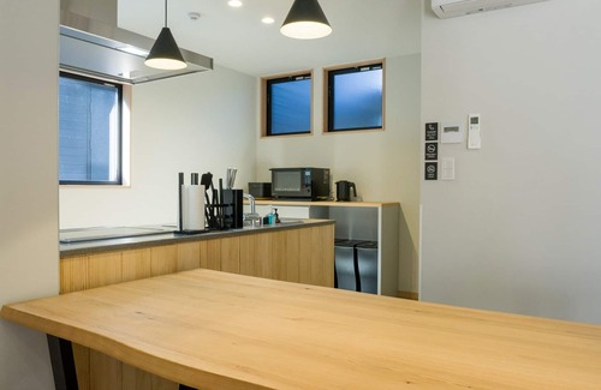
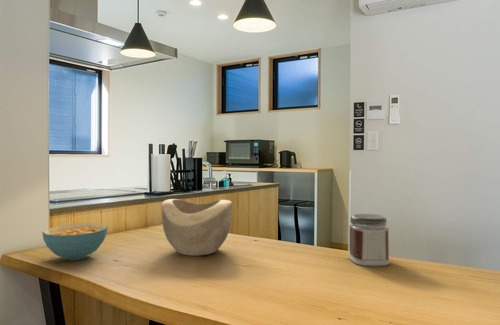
+ decorative bowl (197, 225)
+ cereal bowl (76, 243)
+ jar (368, 238)
